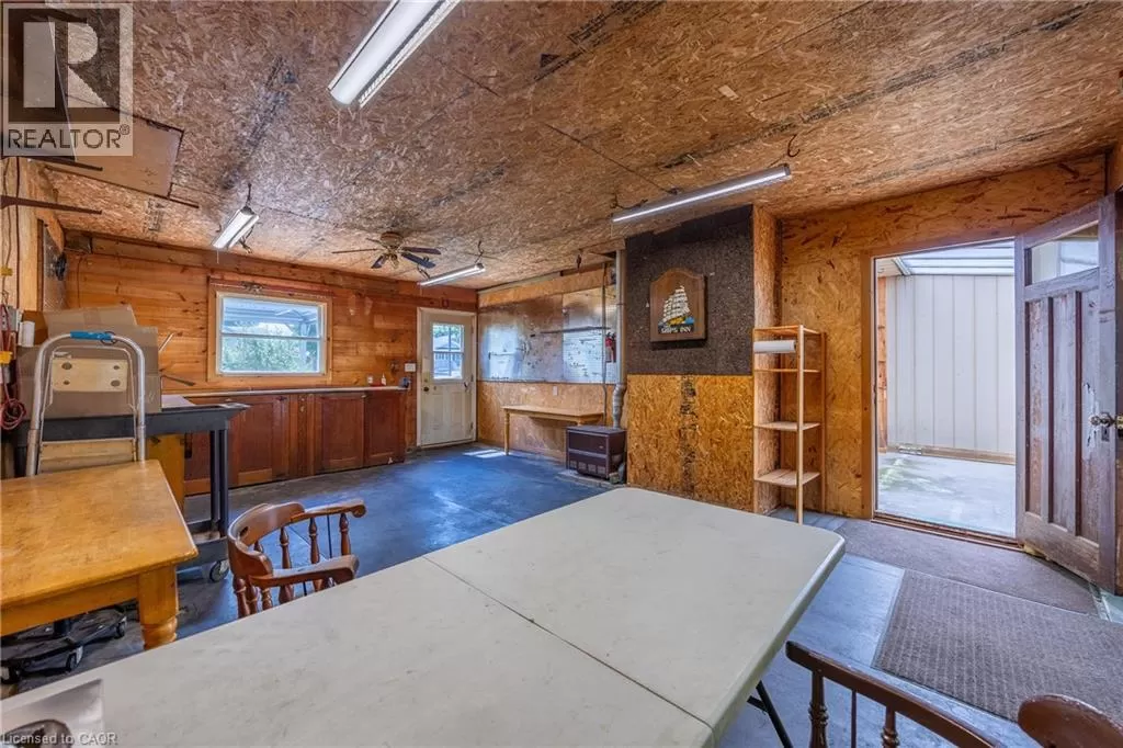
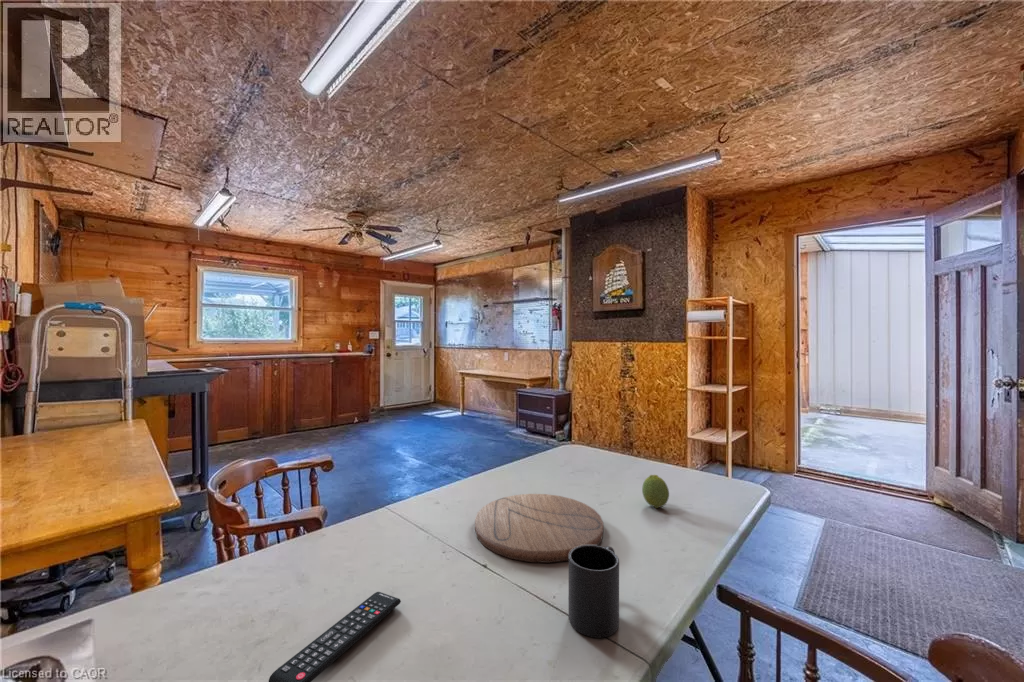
+ cutting board (538, 522)
+ mug (597, 583)
+ fruit (655, 490)
+ remote control (343, 636)
